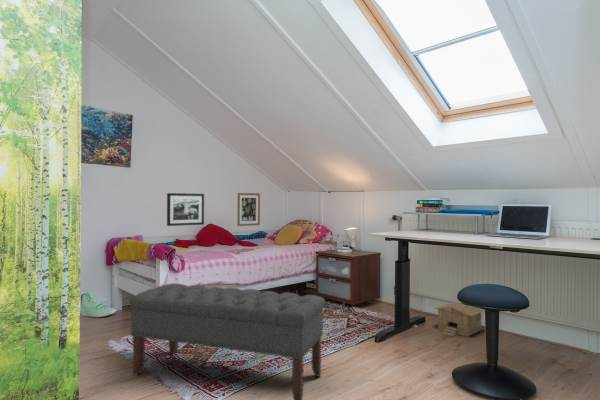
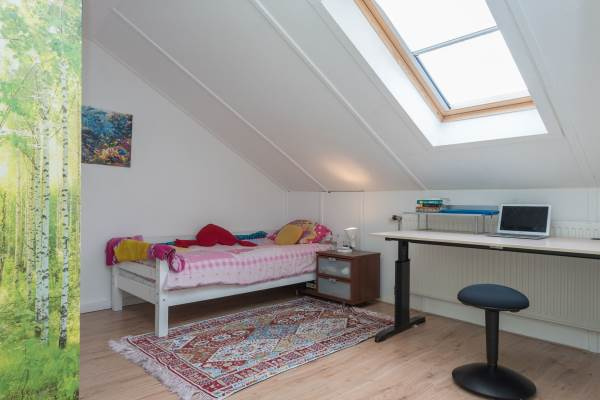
- wall art (248, 209)
- picture frame (186, 209)
- sneaker (96, 303)
- toy house (459, 317)
- bench (227, 334)
